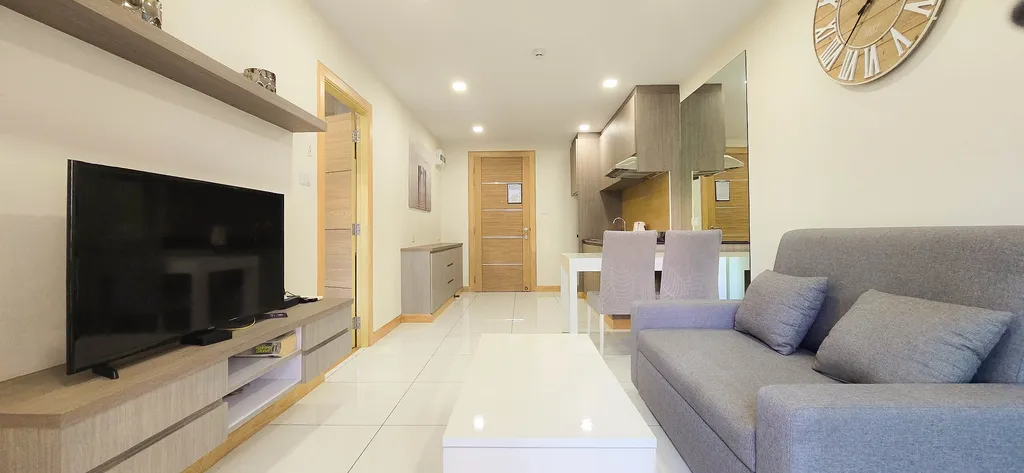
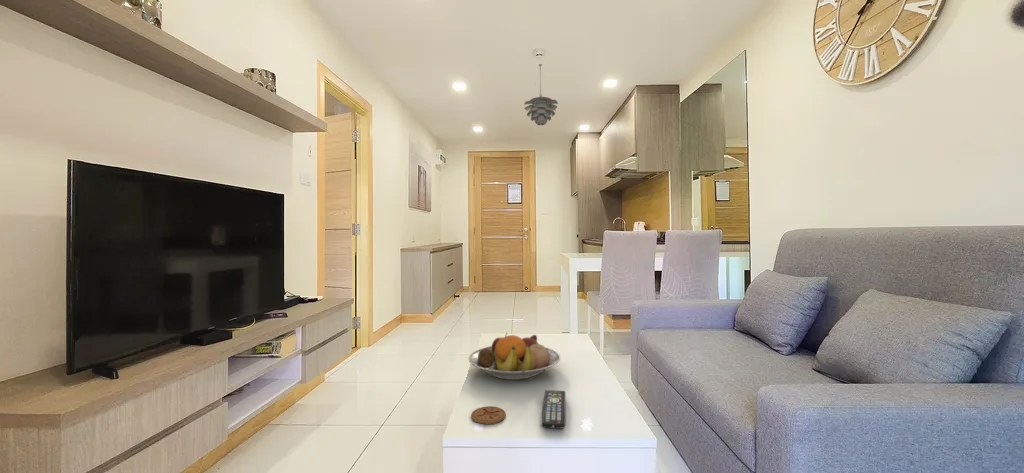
+ pendant light (540, 94)
+ coaster (488, 414)
+ fruit bowl (514, 352)
+ remote control (554, 406)
